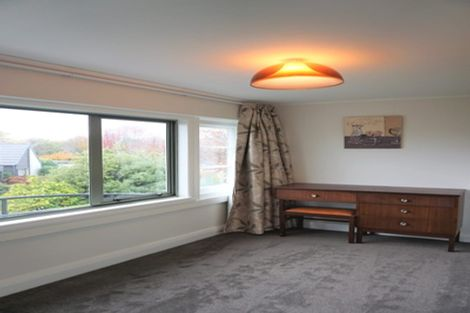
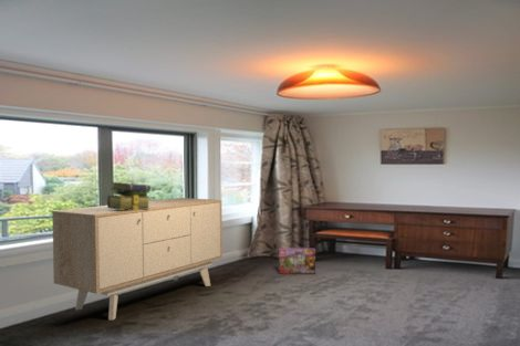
+ stack of books (129, 195)
+ box (297, 261)
+ sideboard (147, 250)
